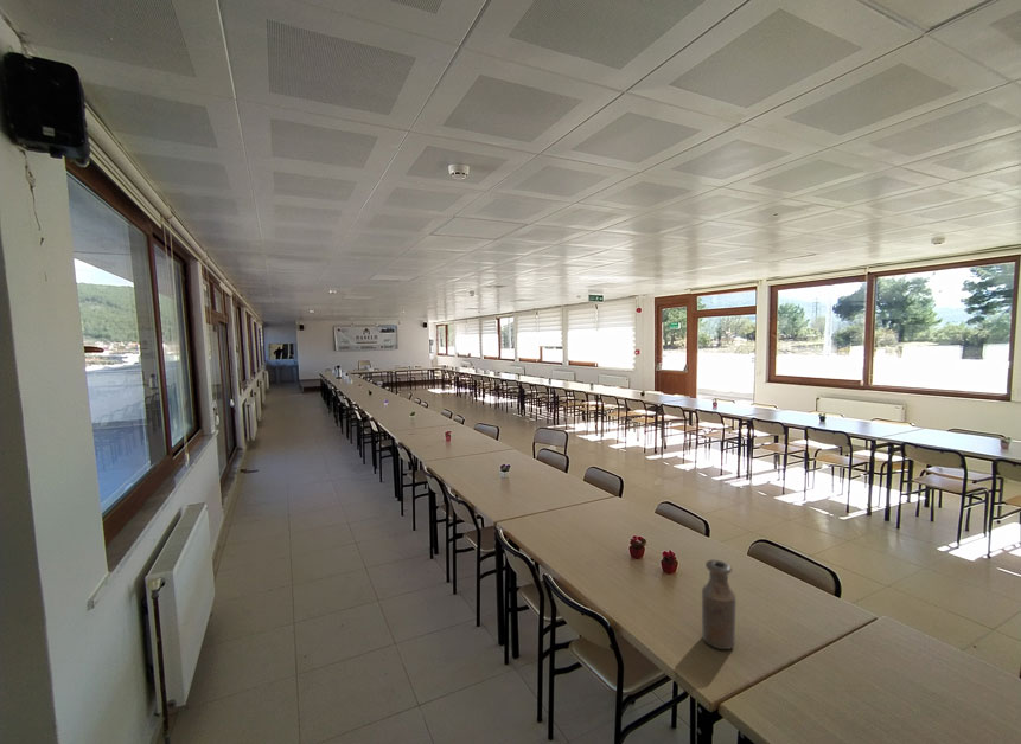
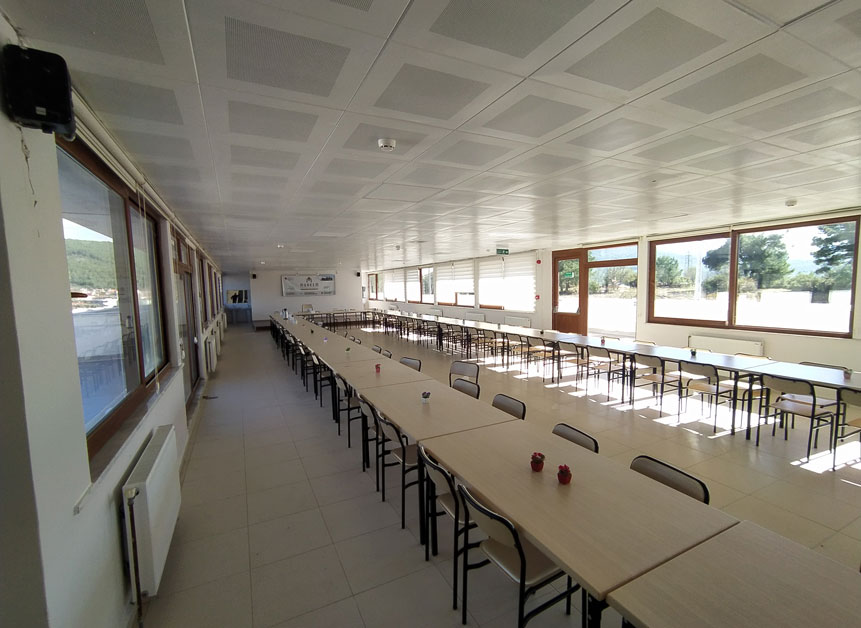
- bottle (717, 603)
